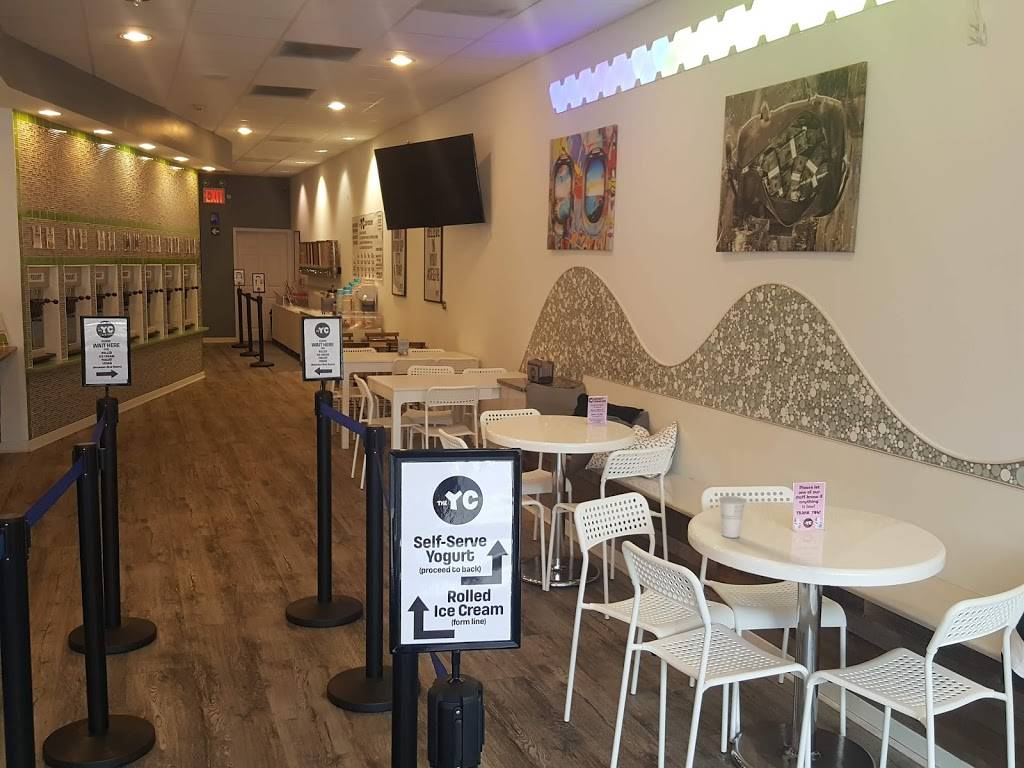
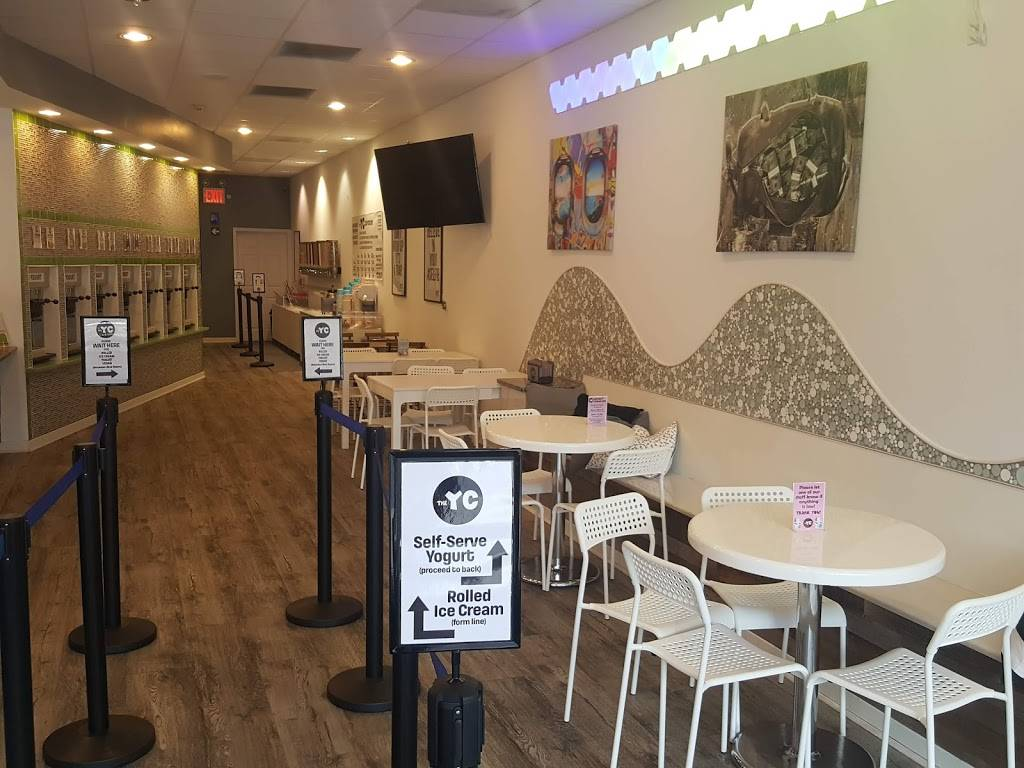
- cup (731, 516)
